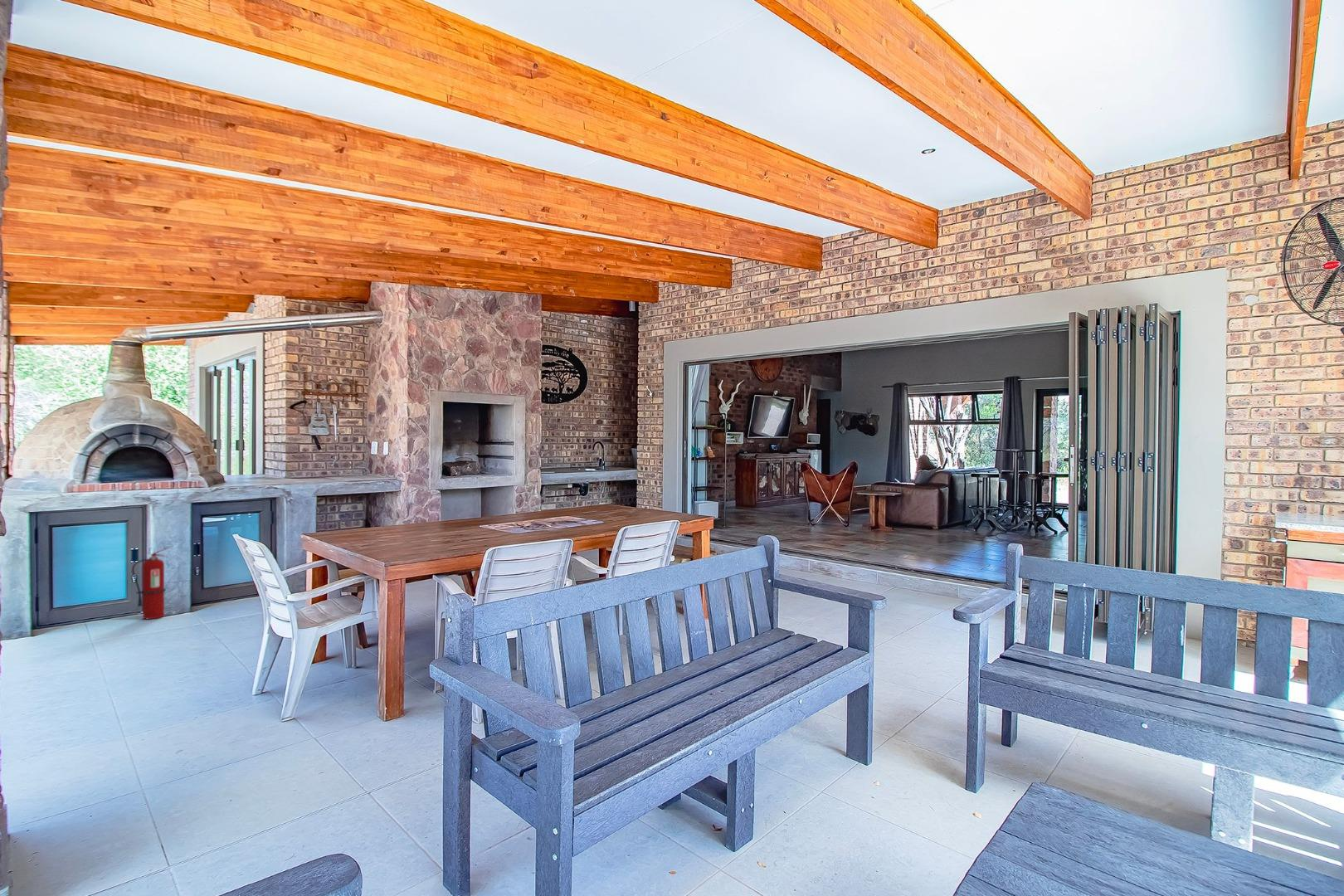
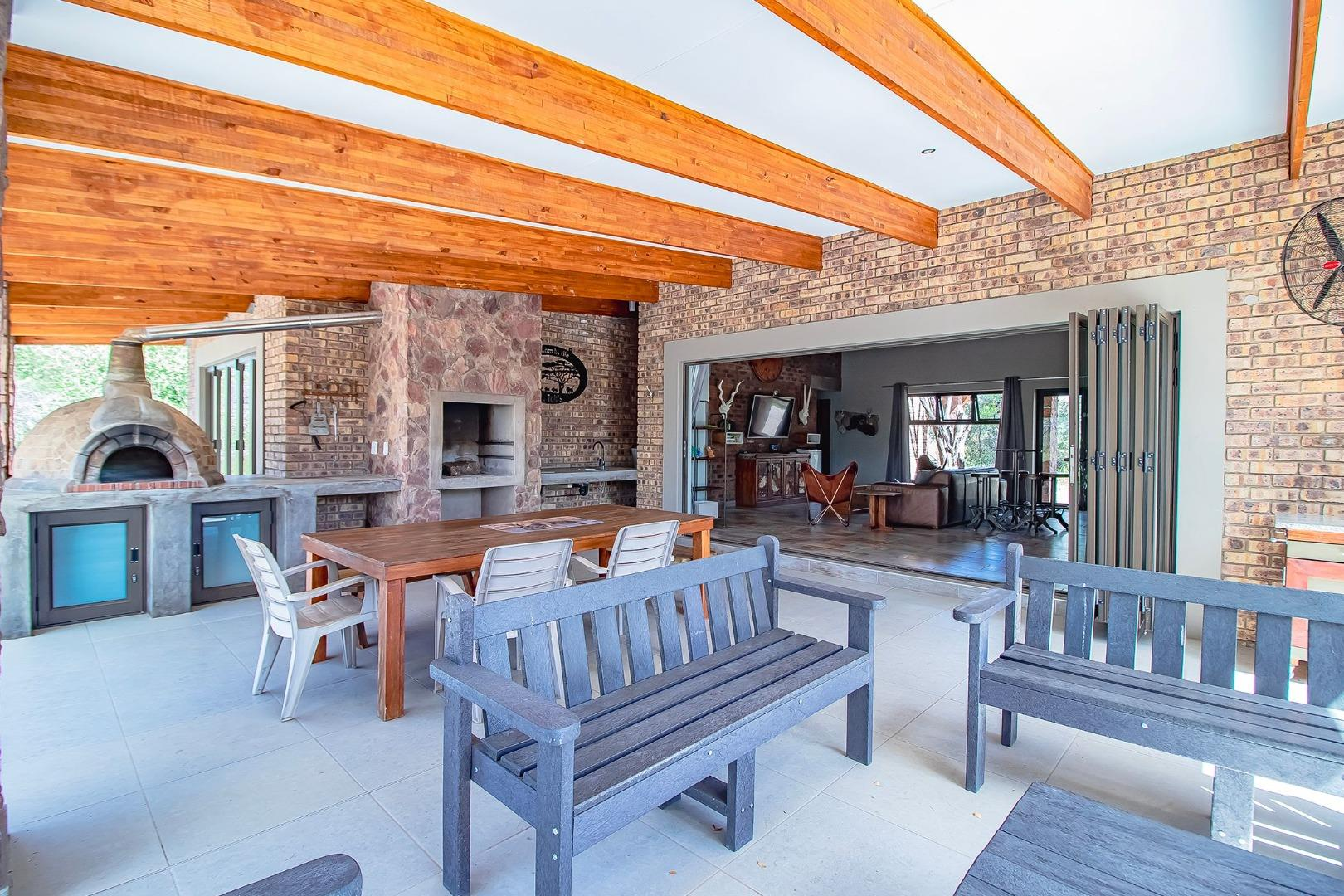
- fire extinguisher (151, 582)
